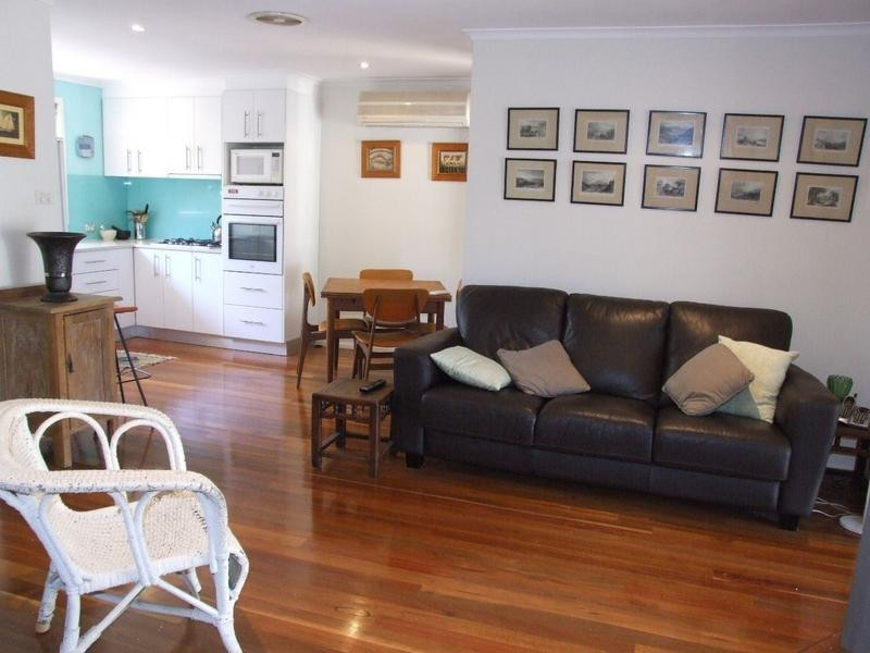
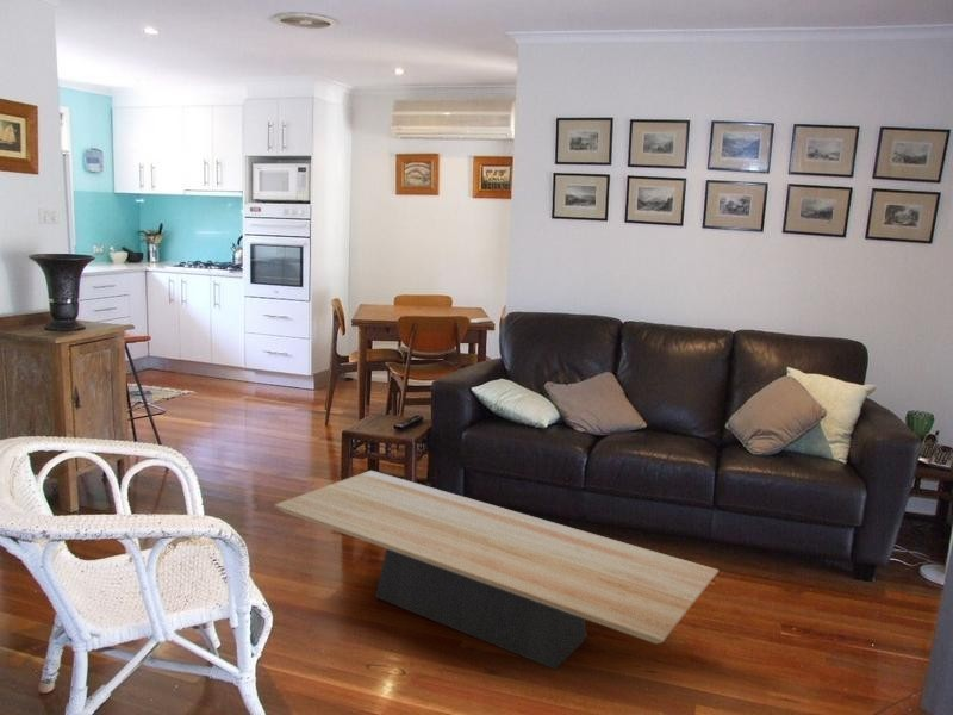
+ coffee table (479, 576)
